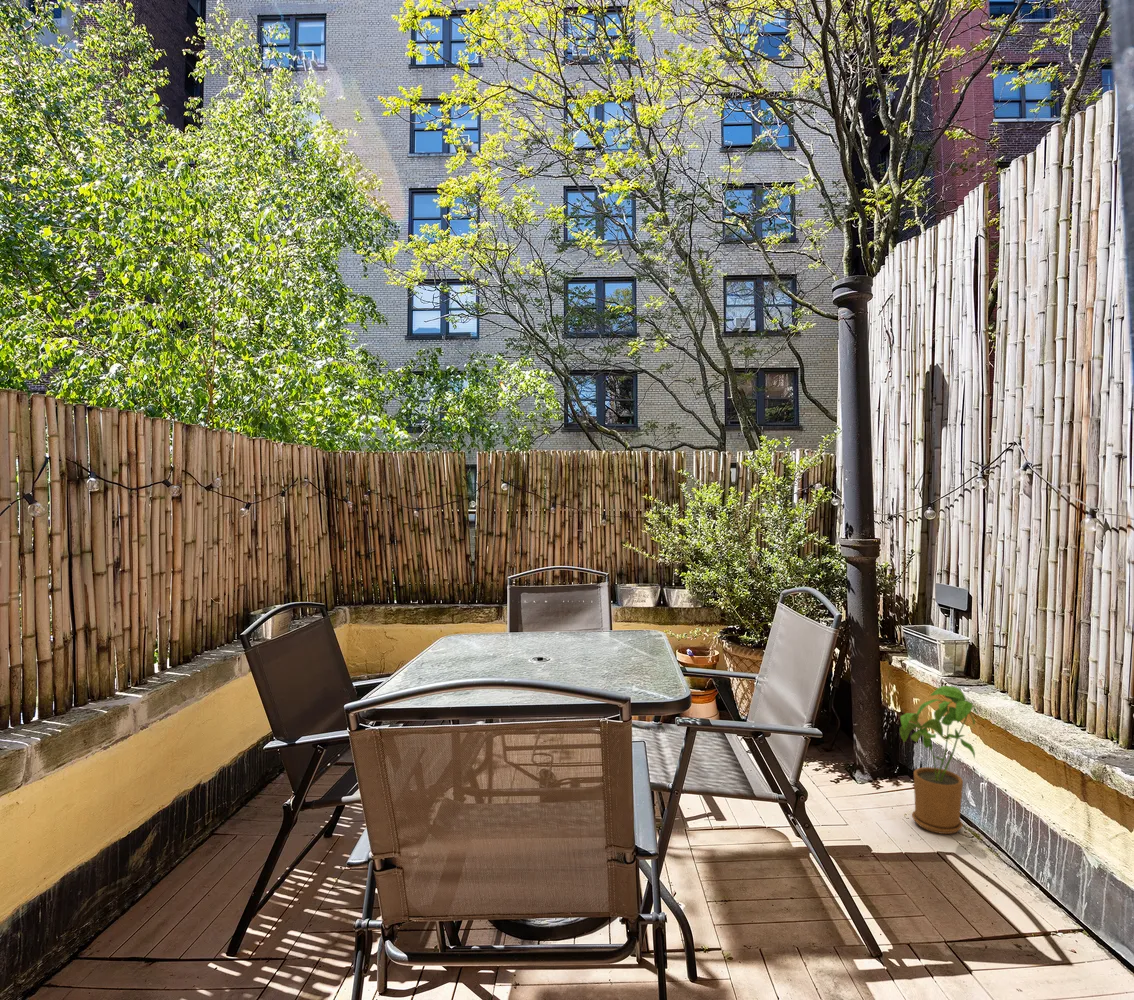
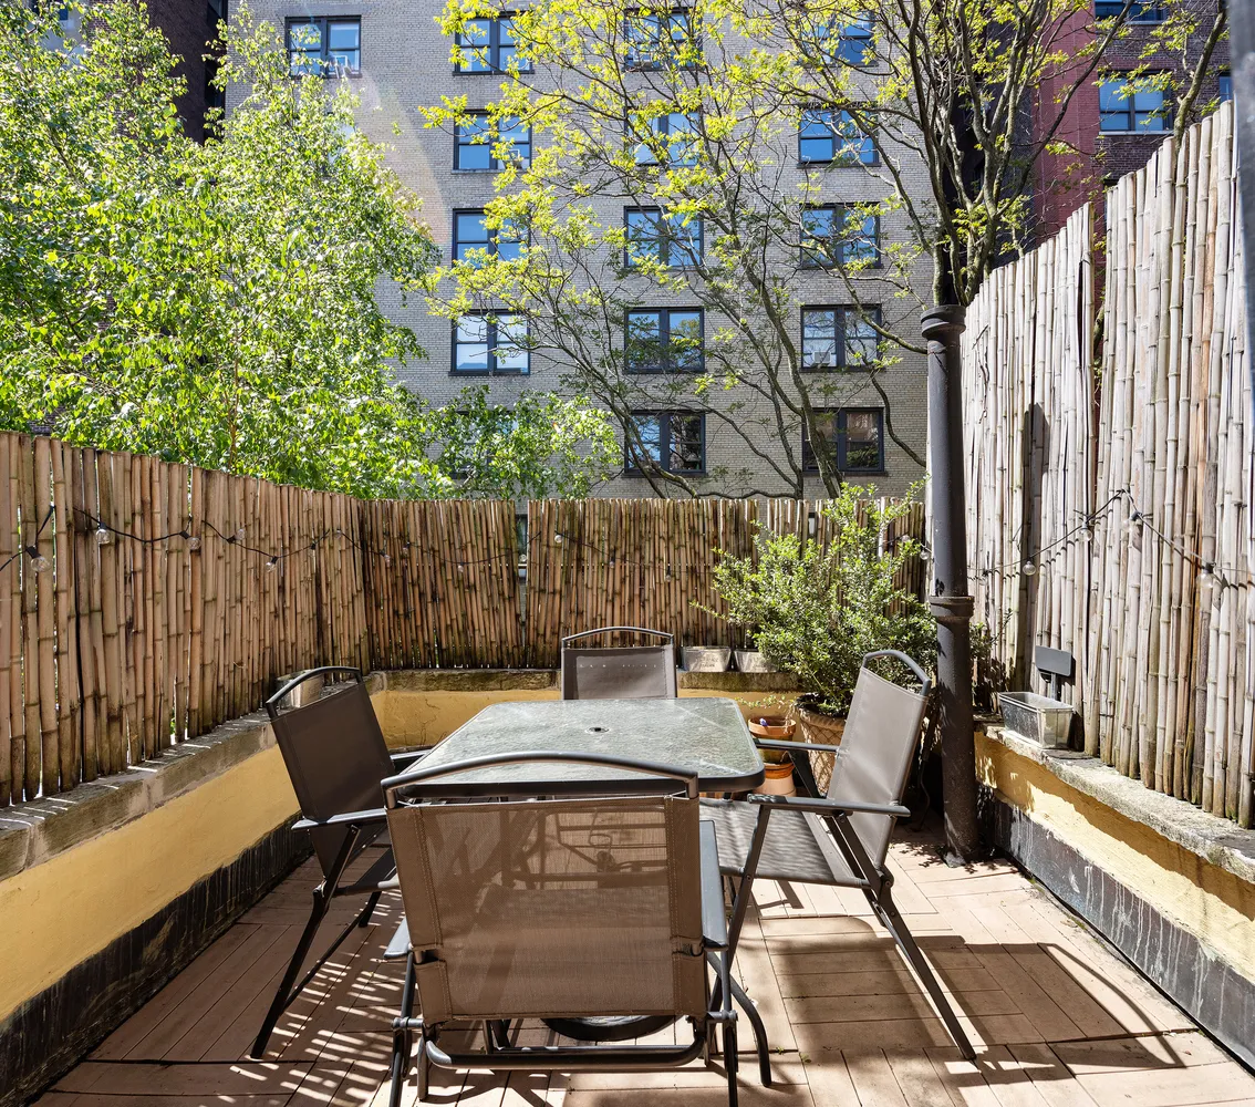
- house plant (934, 756)
